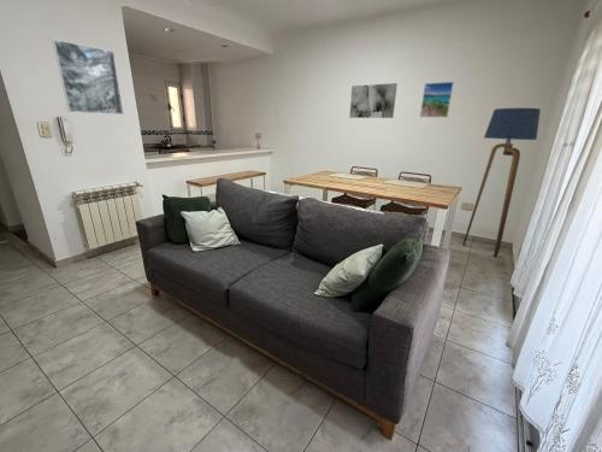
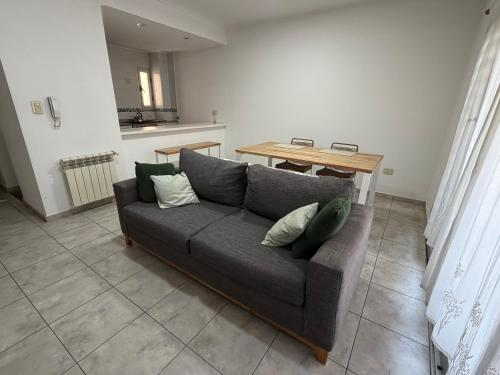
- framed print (436, 100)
- floor lamp (507, 184)
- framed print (92, 81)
- wall art (372, 101)
